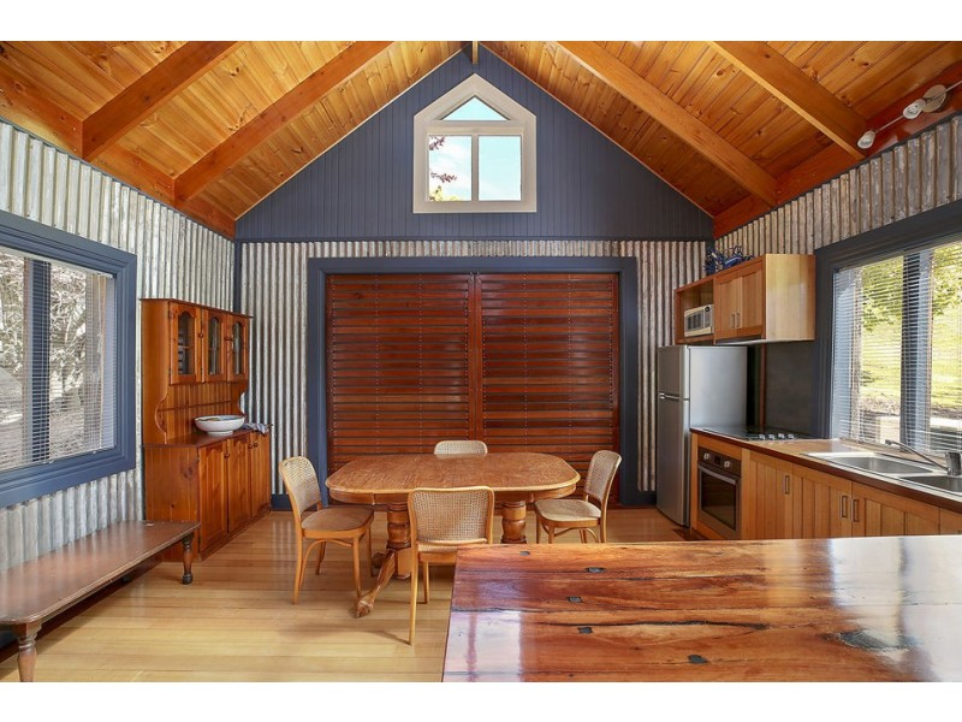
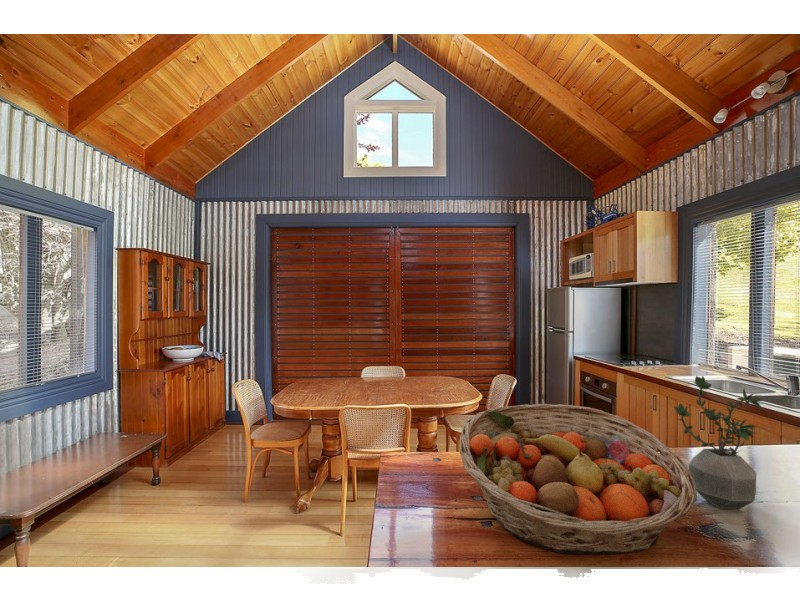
+ potted plant (717, 440)
+ fruit basket (566, 469)
